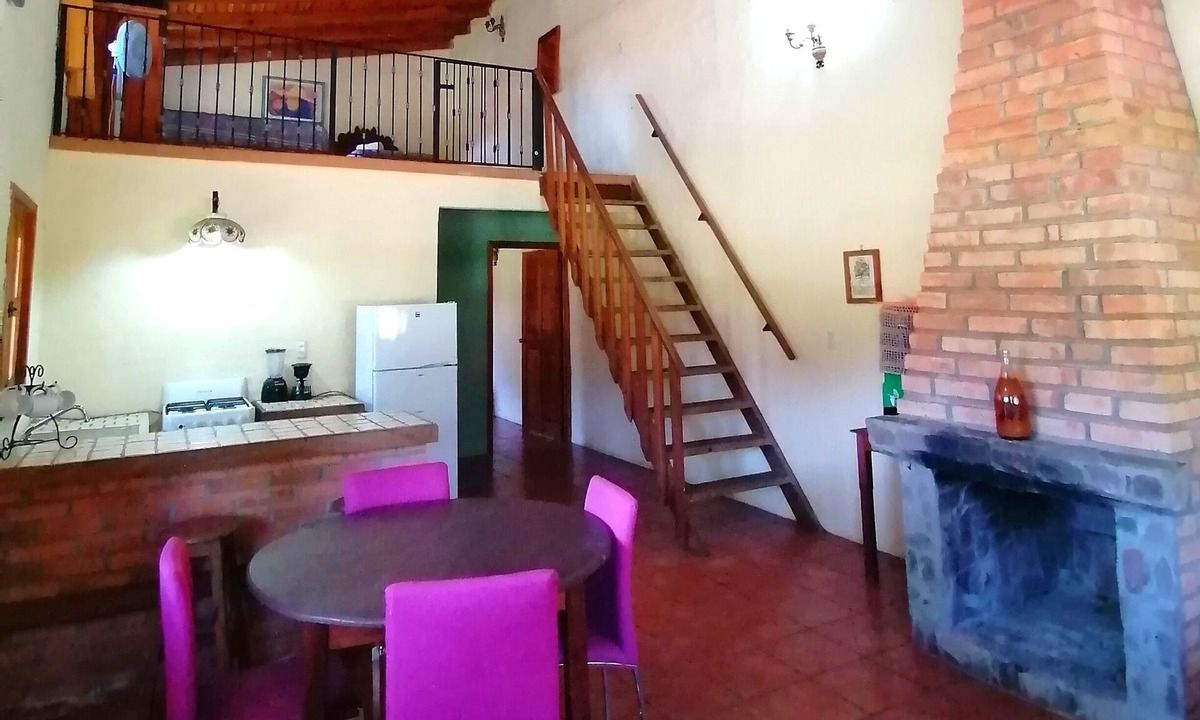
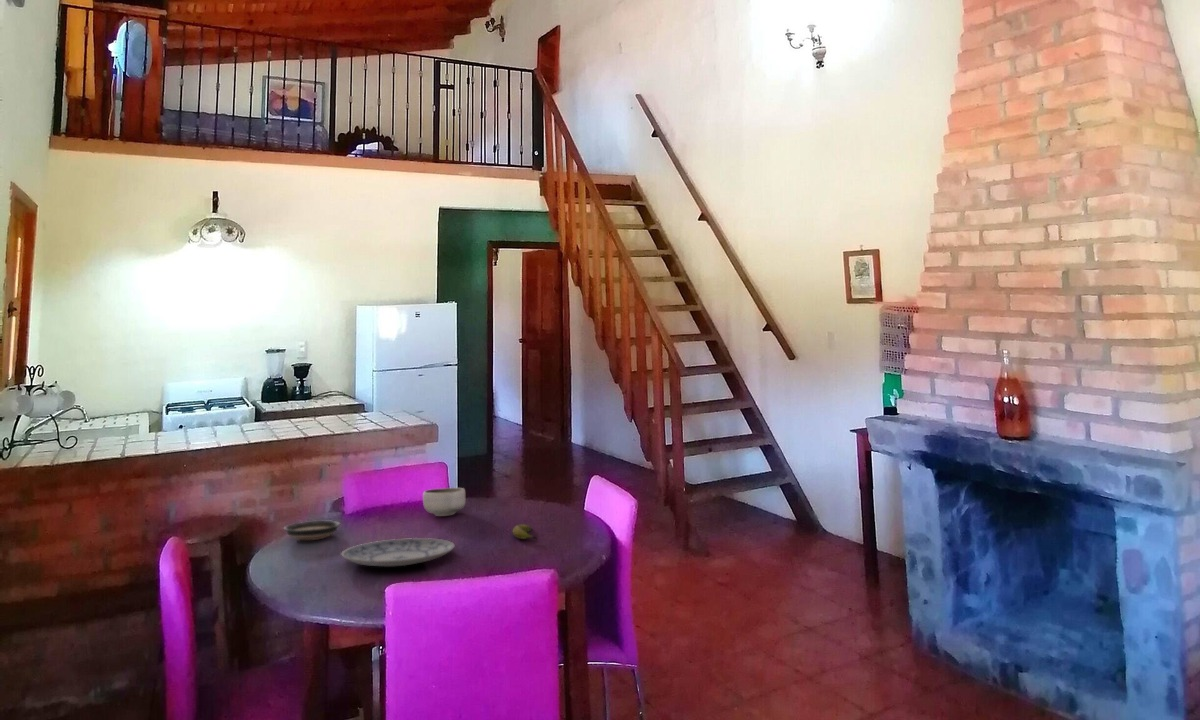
+ plate (399, 554)
+ banana (526, 531)
+ bowl (444, 502)
+ saucer (312, 531)
